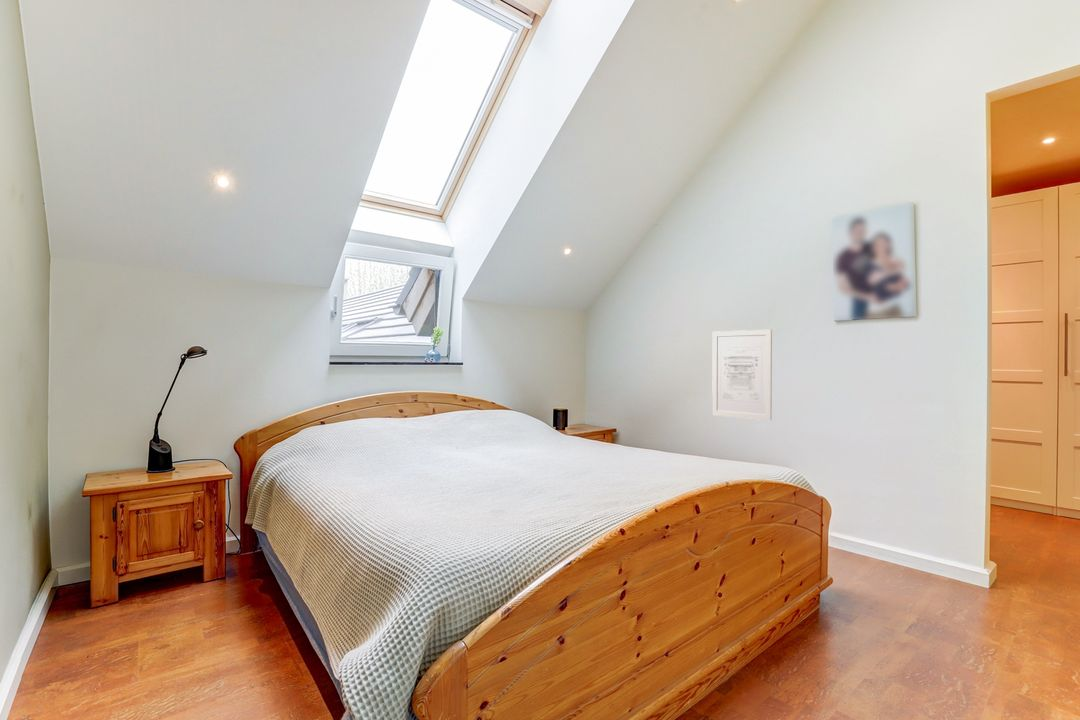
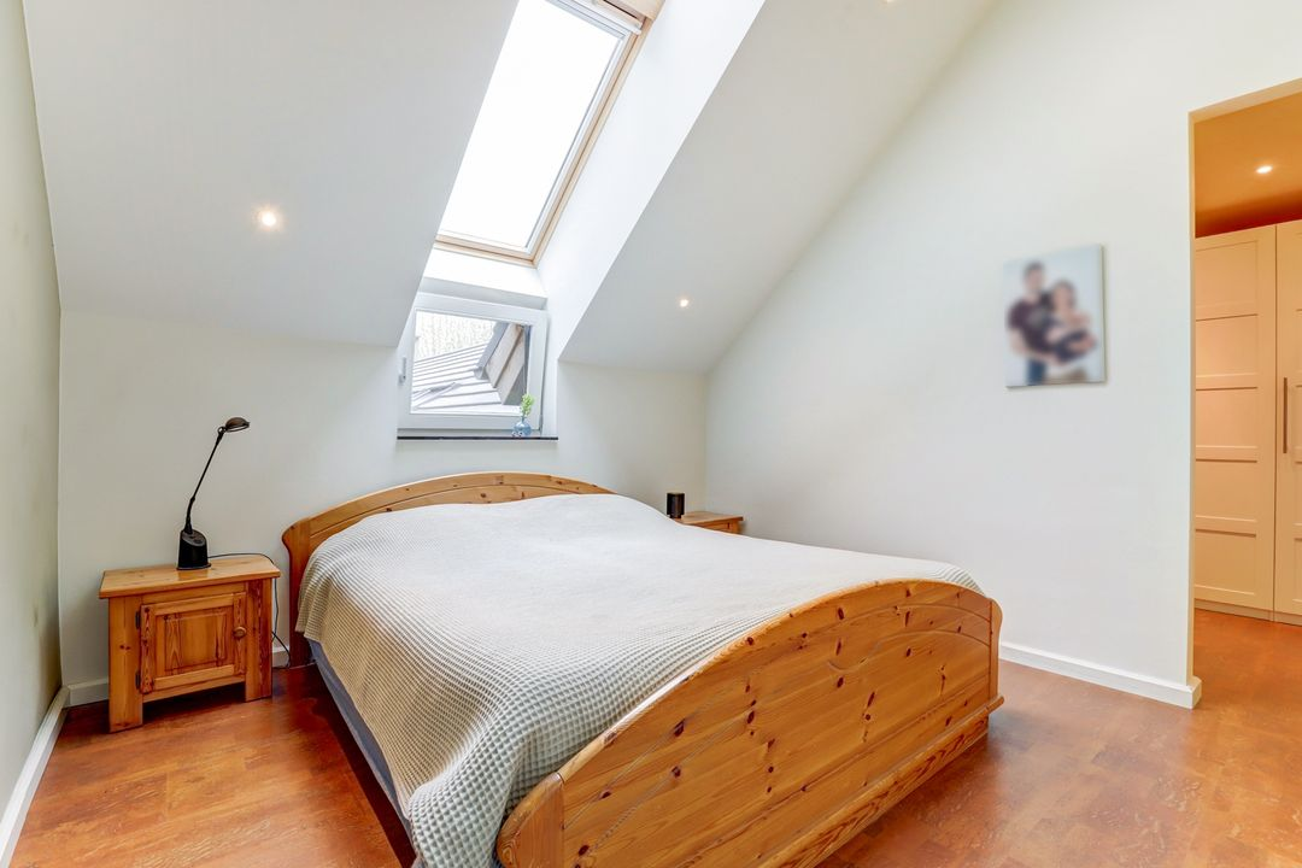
- wall art (740, 374)
